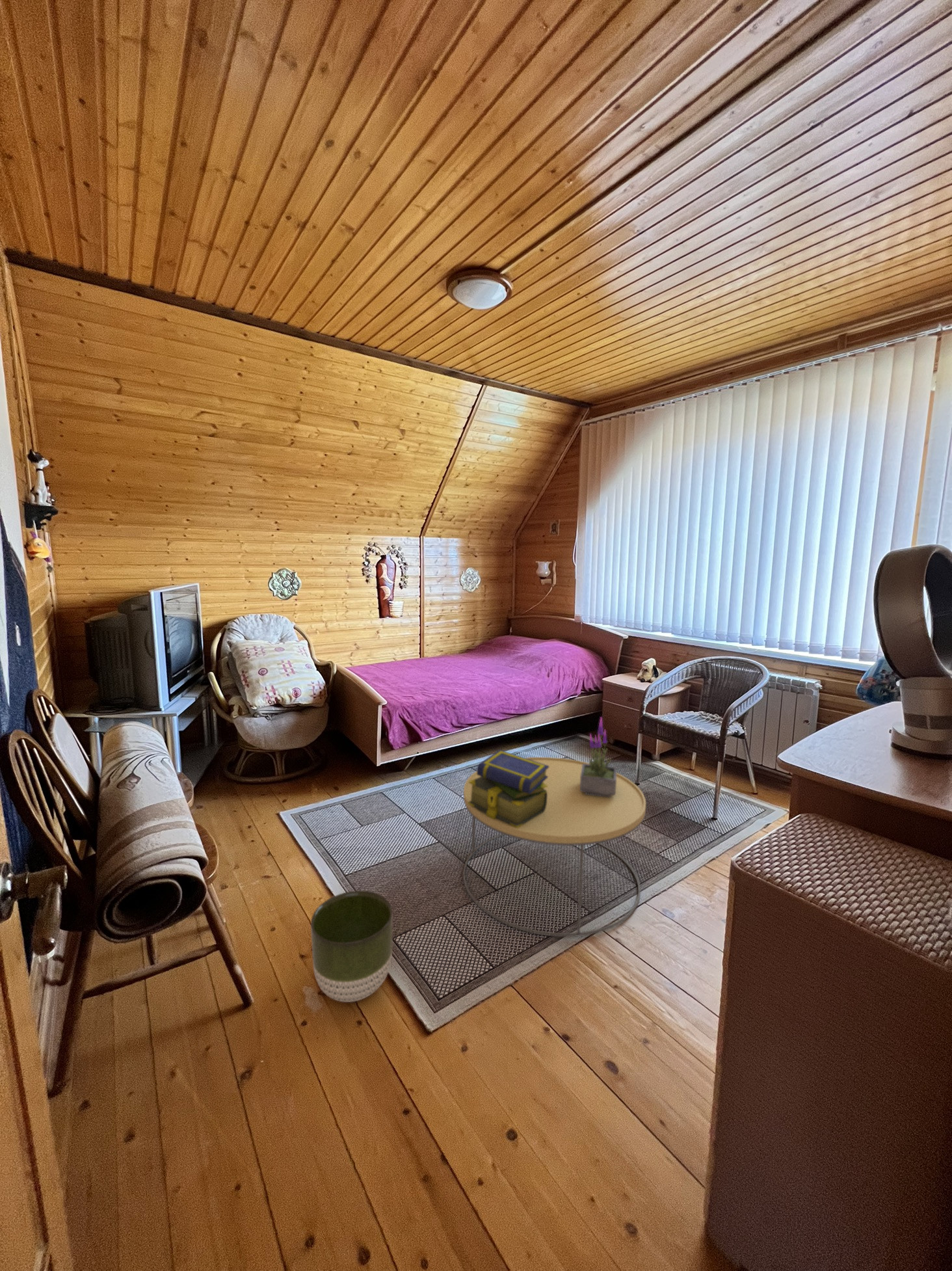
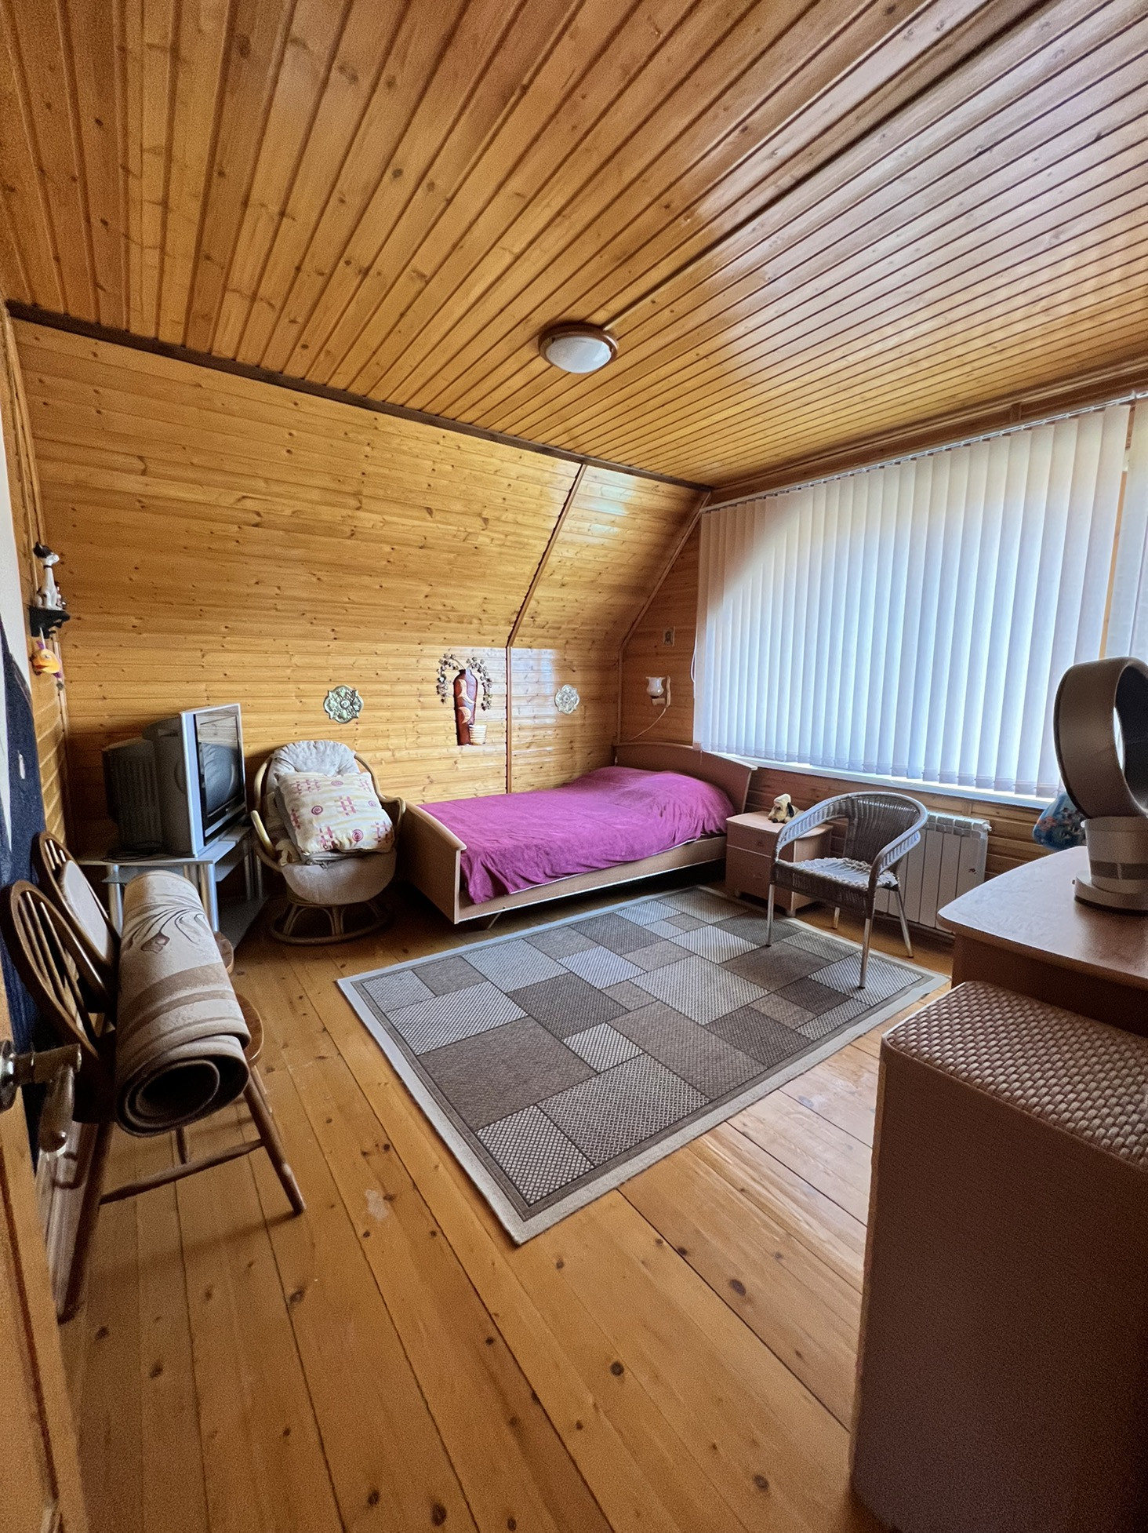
- stack of books (511, 783)
- potted plant (600, 751)
- planter (353, 951)
- coffee table (551, 833)
